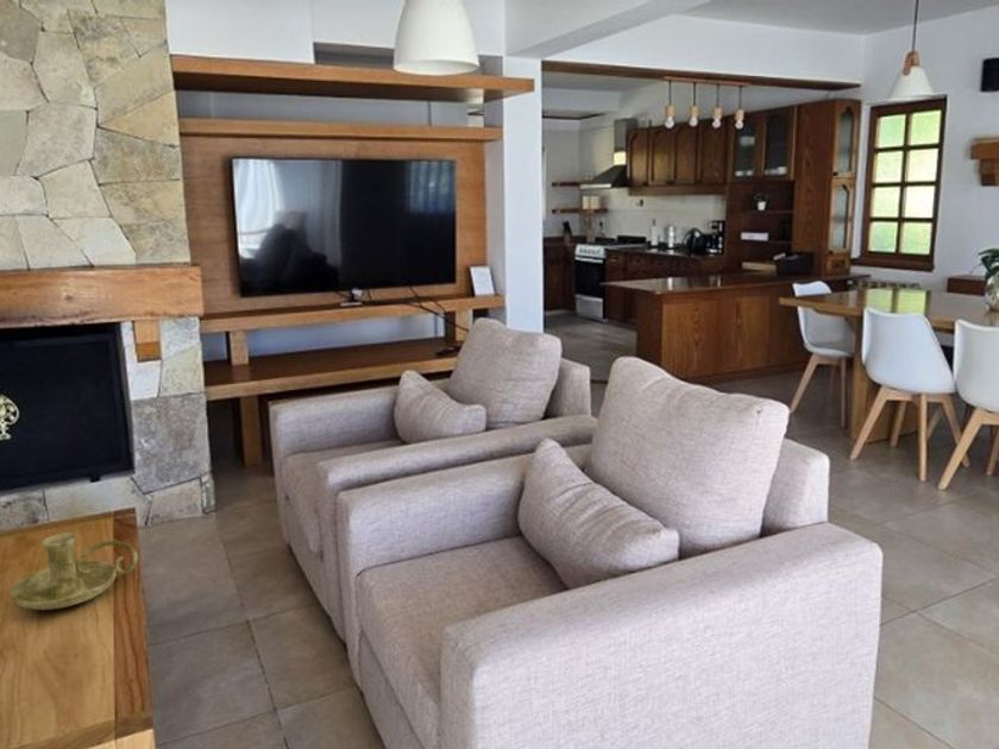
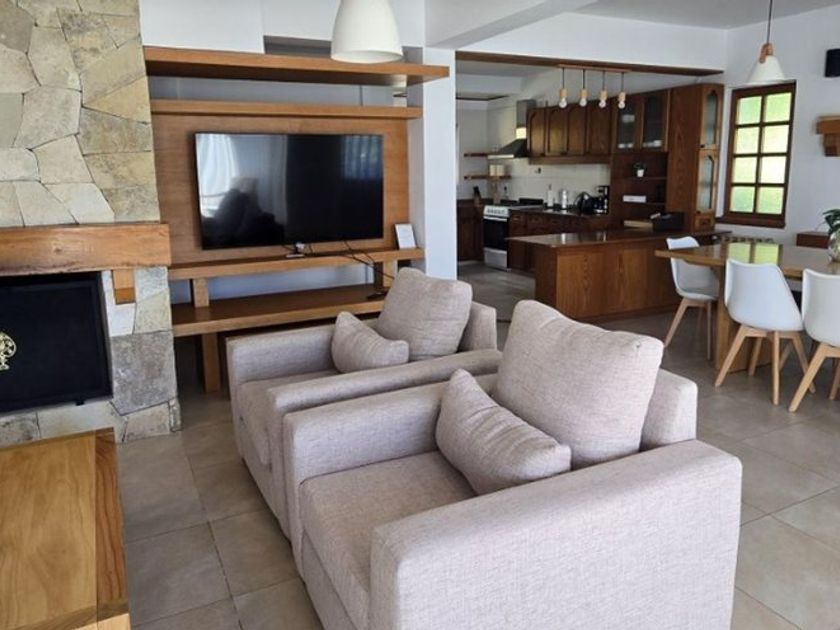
- candle holder (75, 565)
